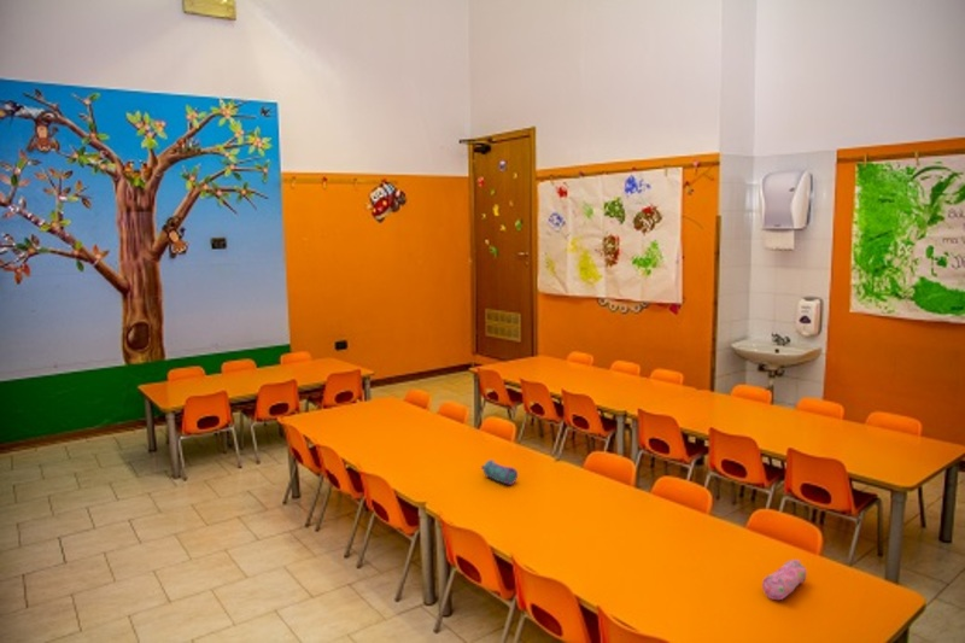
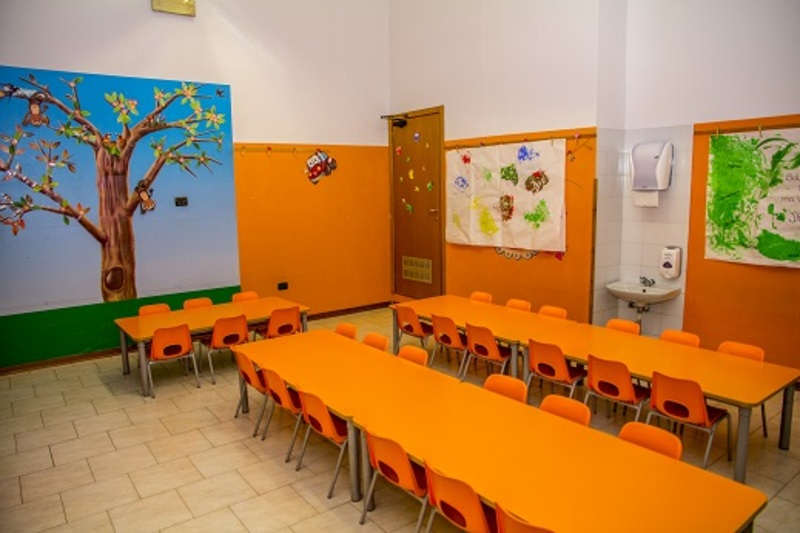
- pencil case (499, 472)
- pencil case (784, 578)
